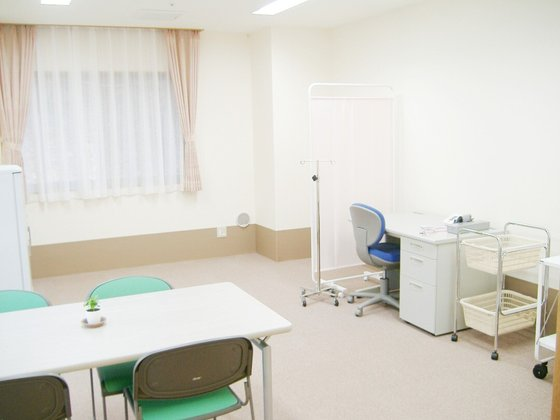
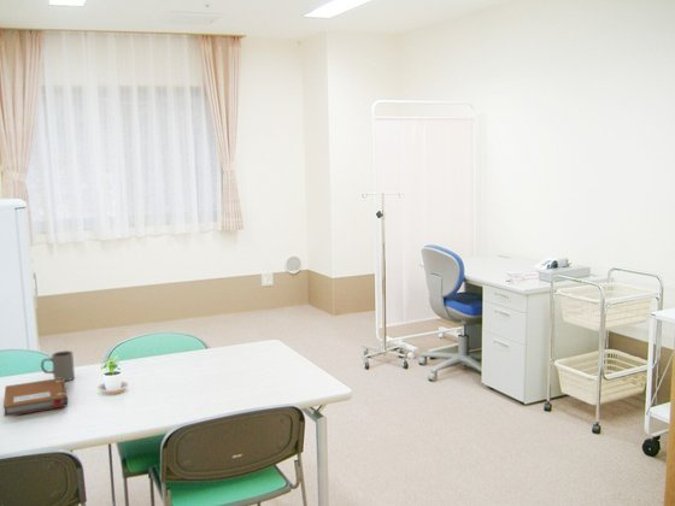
+ mug (57, 366)
+ notebook (36, 396)
